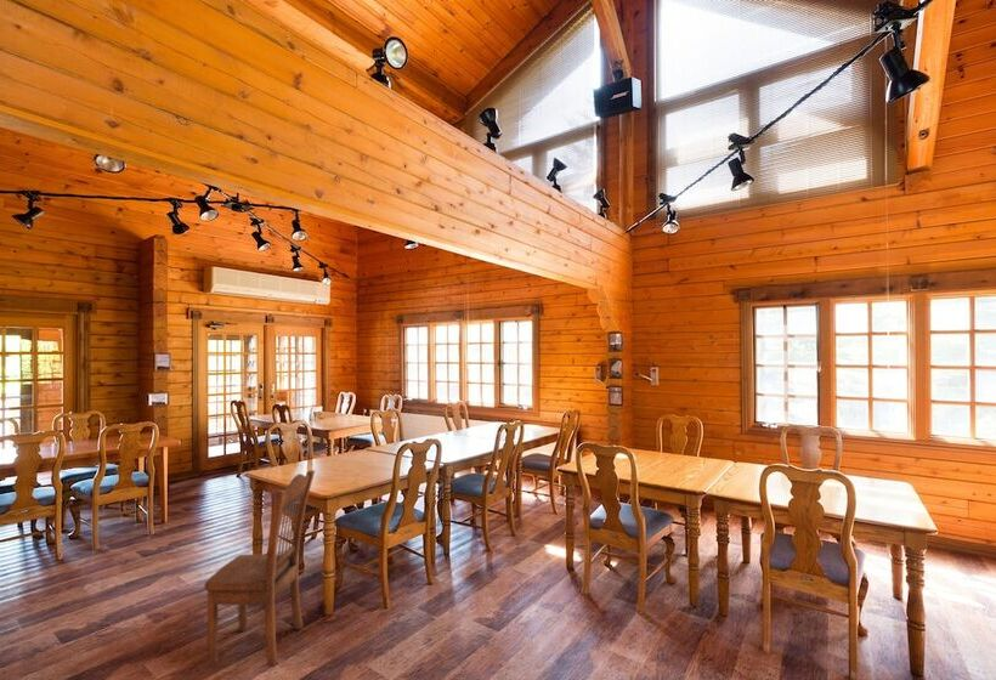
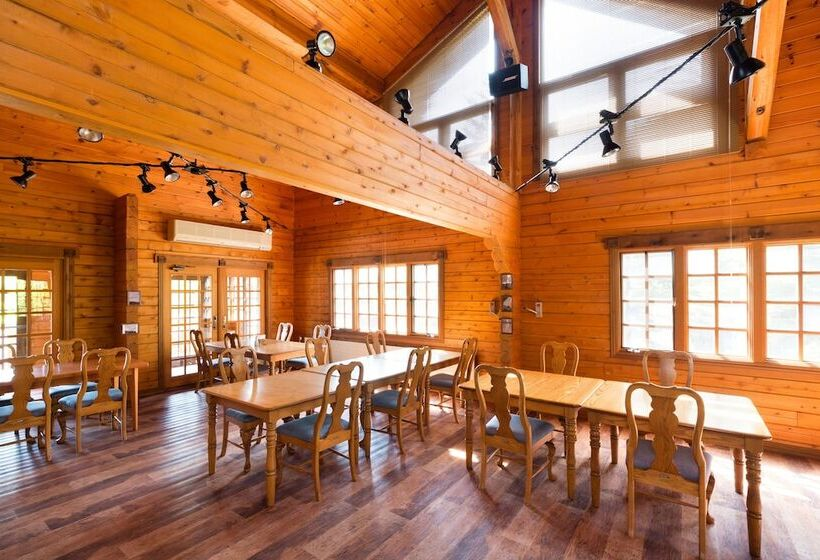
- dining chair (260, 560)
